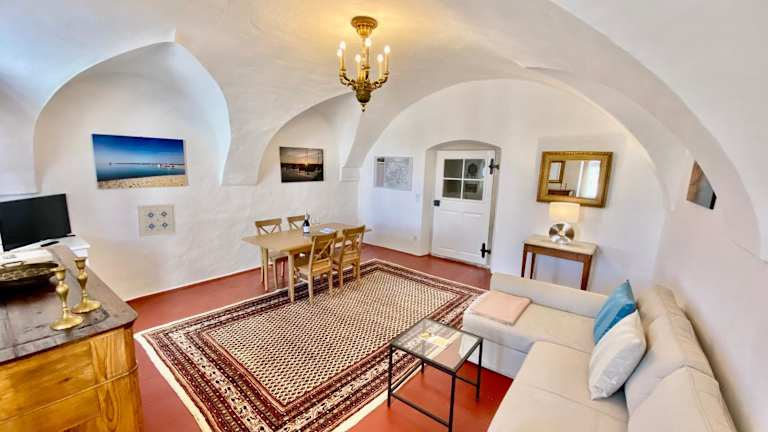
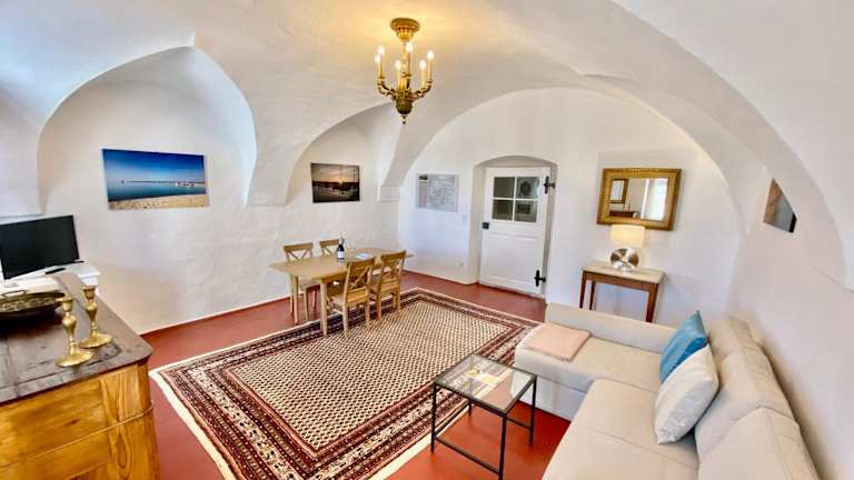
- wall art (157, 219)
